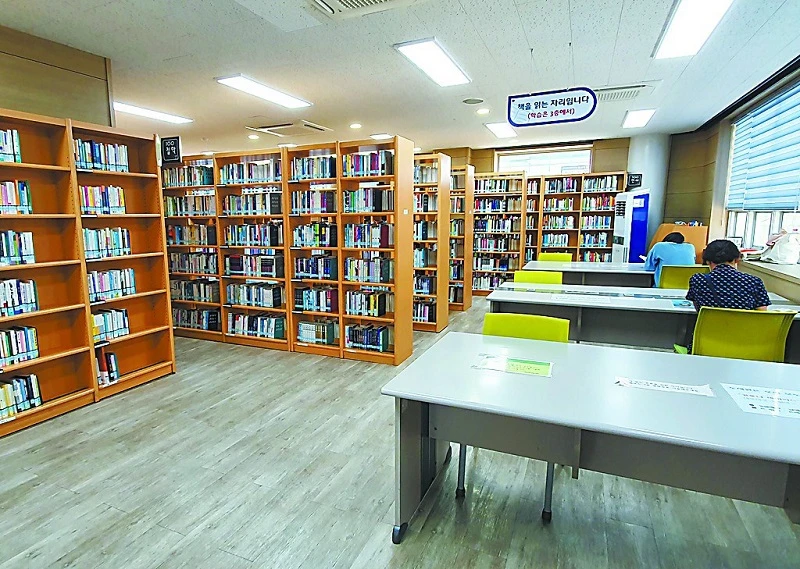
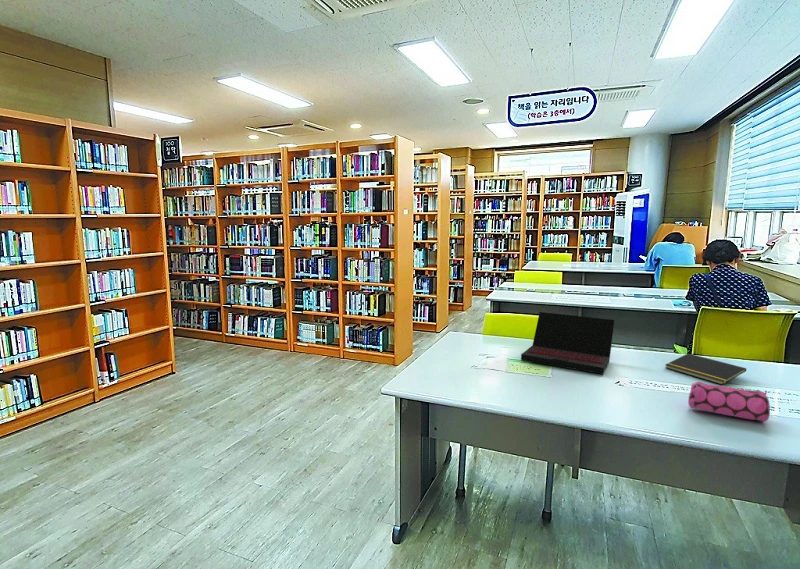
+ laptop (568, 339)
+ notepad (704, 367)
+ pencil case (727, 399)
